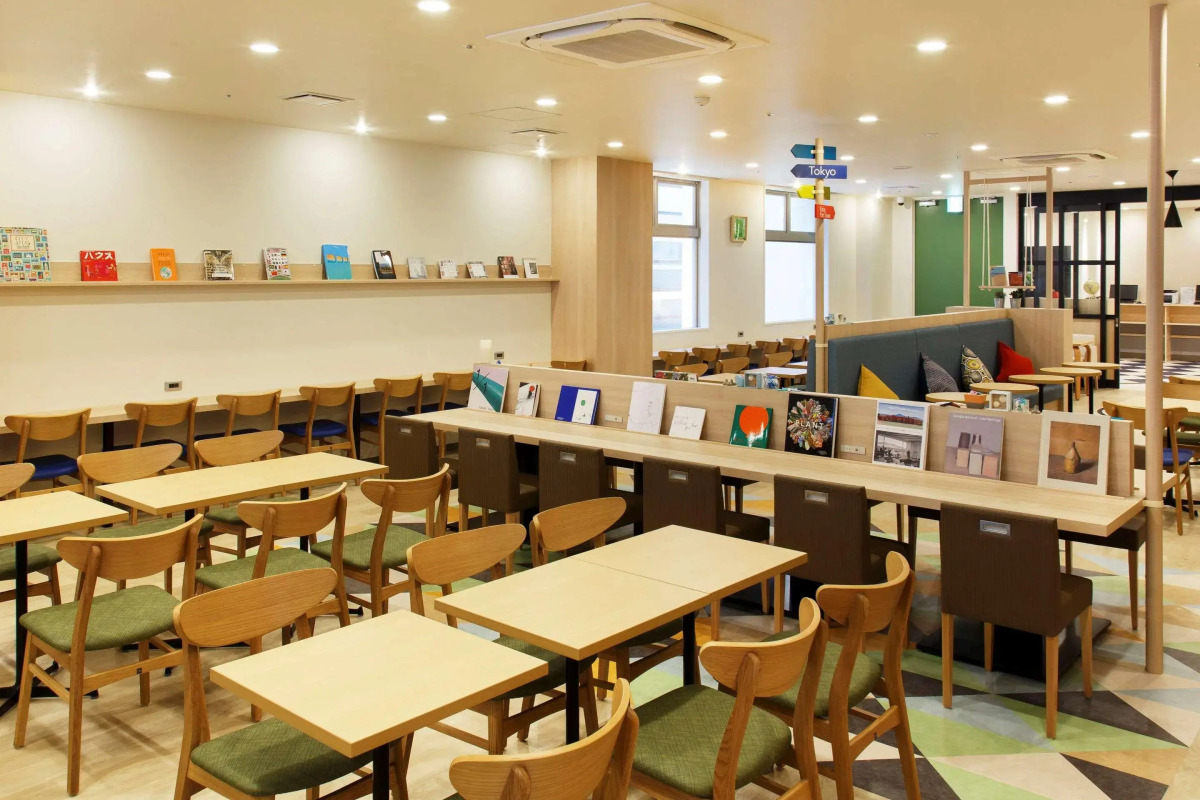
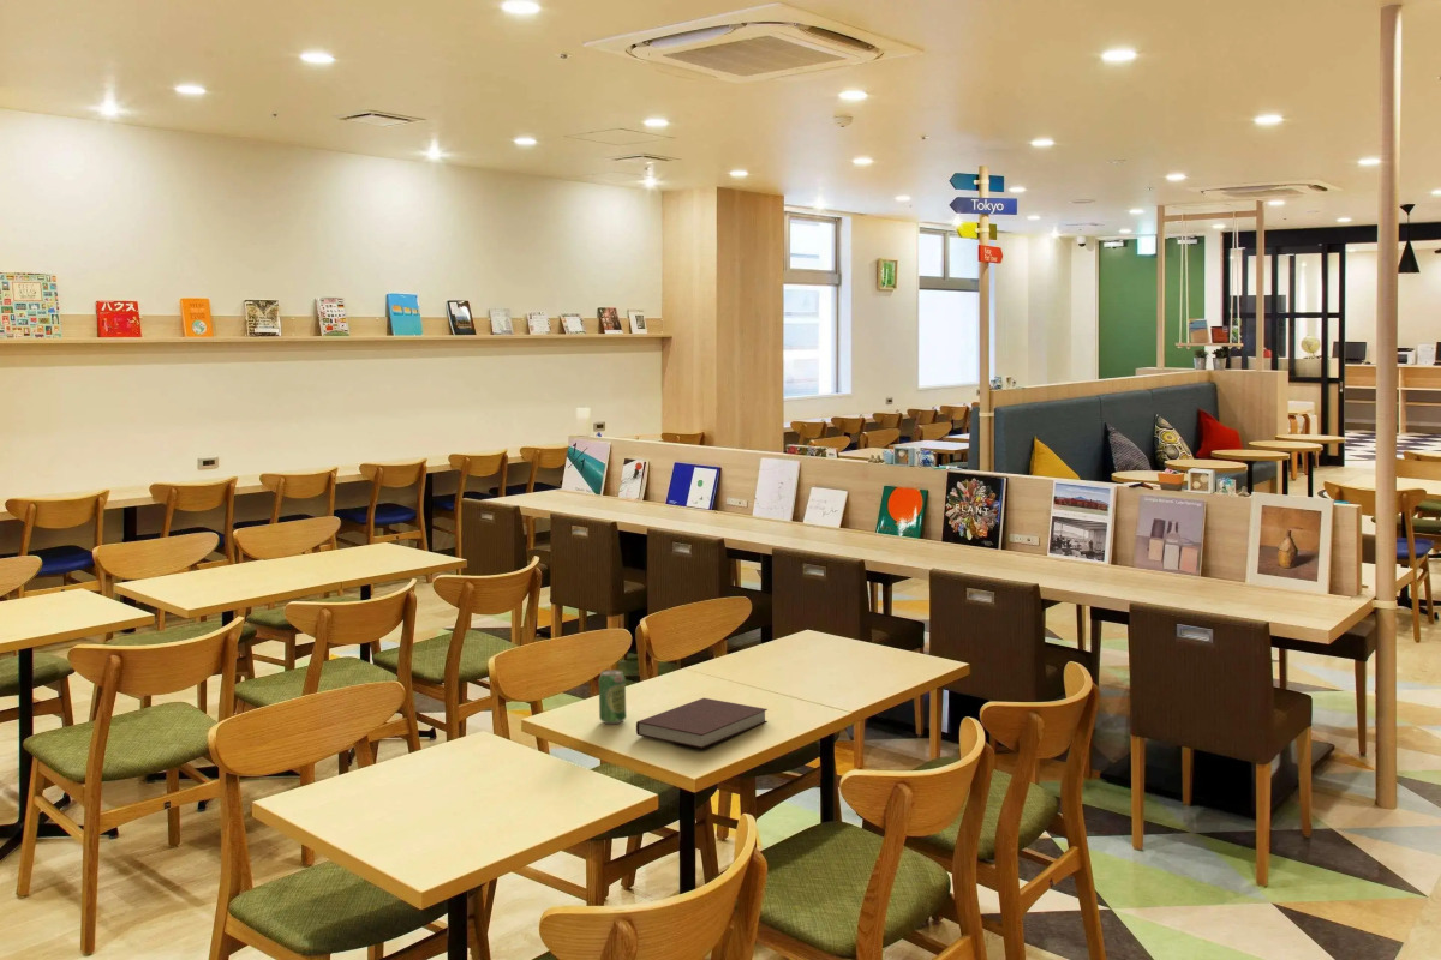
+ beverage can (611, 696)
+ notebook (702, 721)
